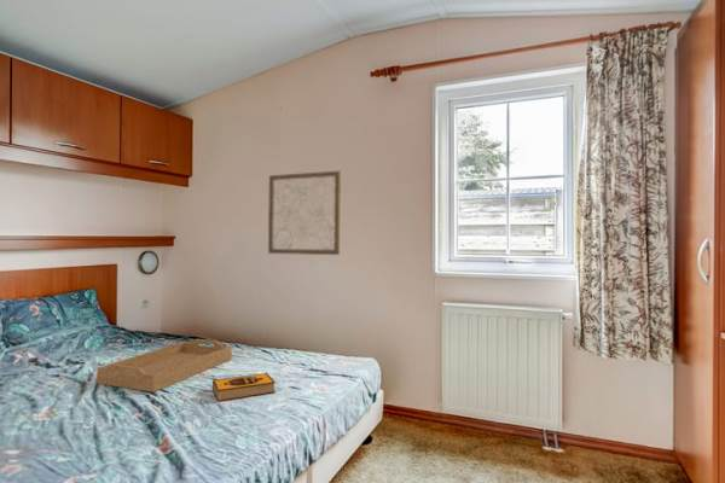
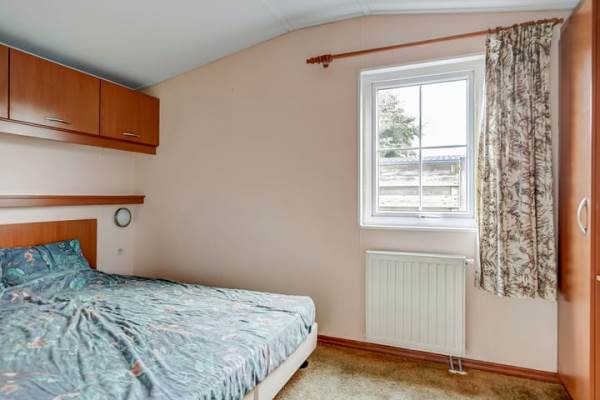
- serving tray (170, 360)
- wall art (306, 210)
- hardback book (243, 385)
